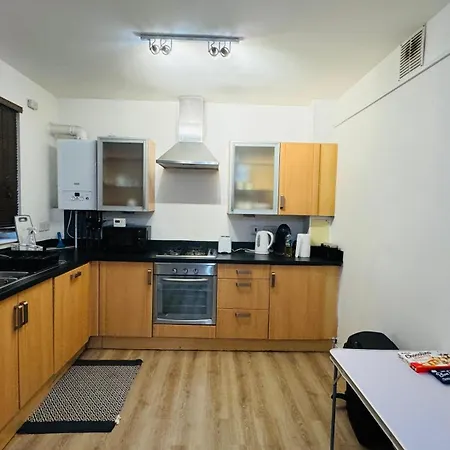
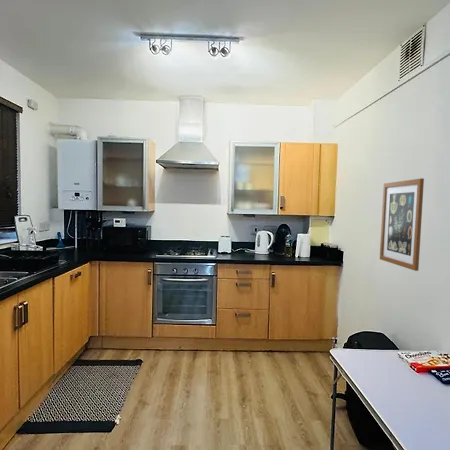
+ wall art (399, 223)
